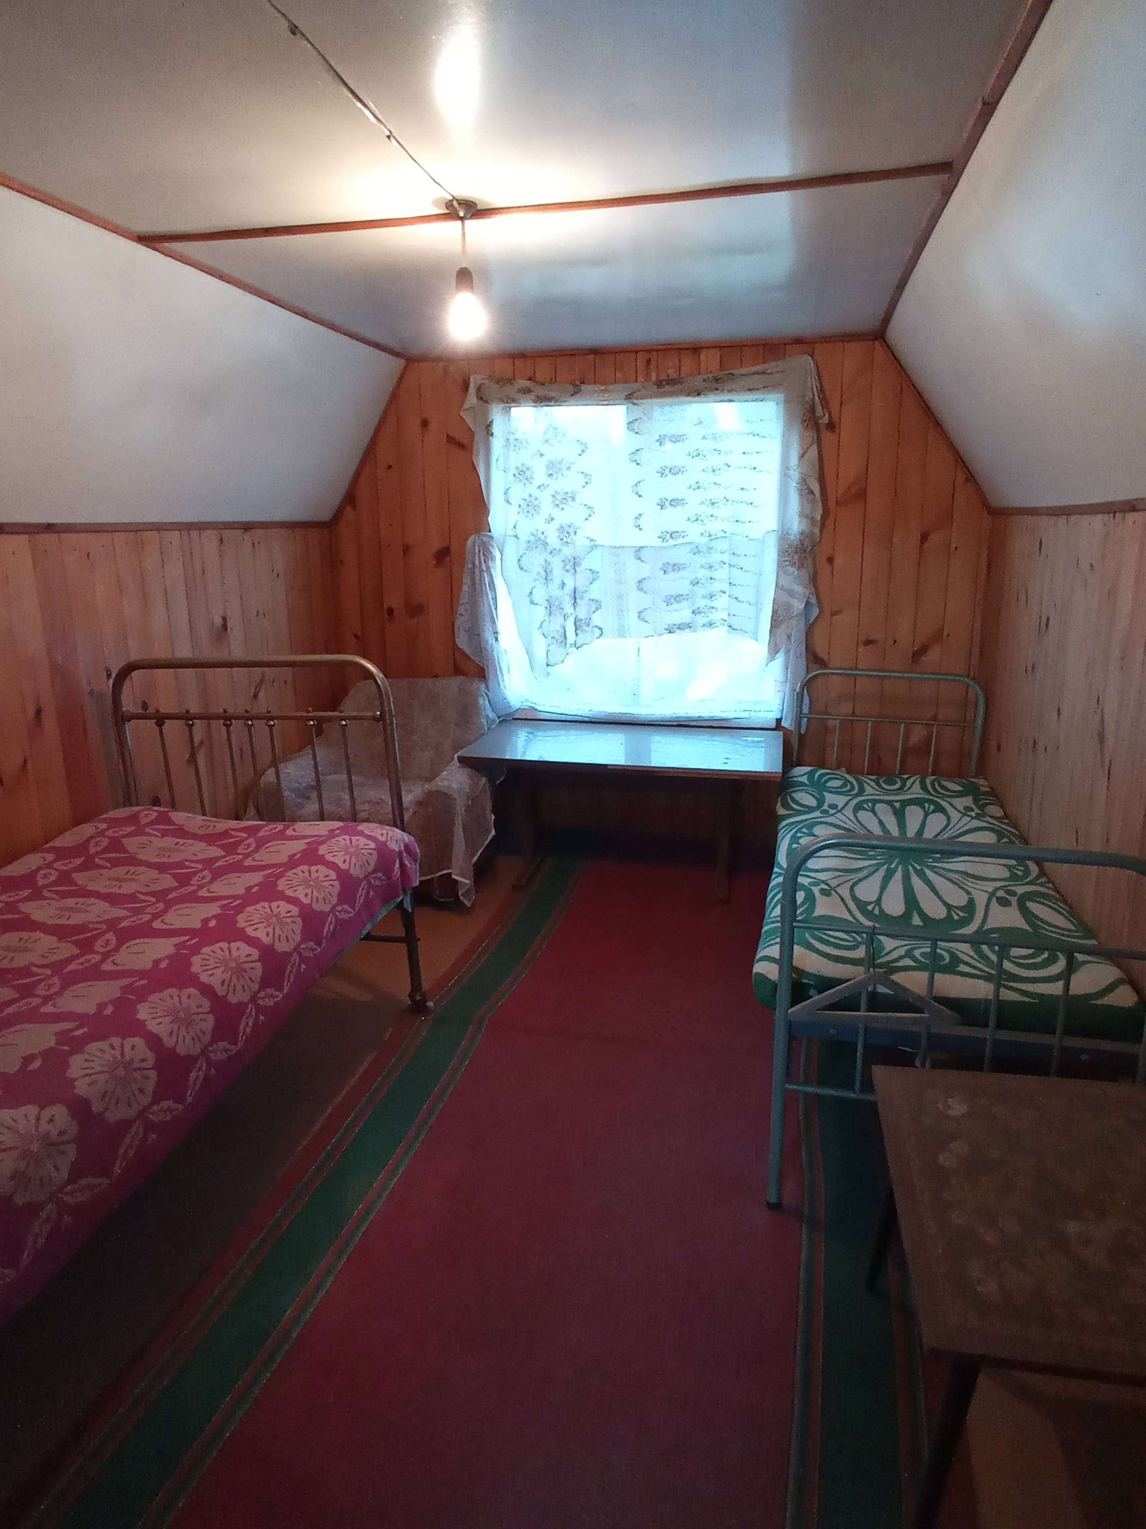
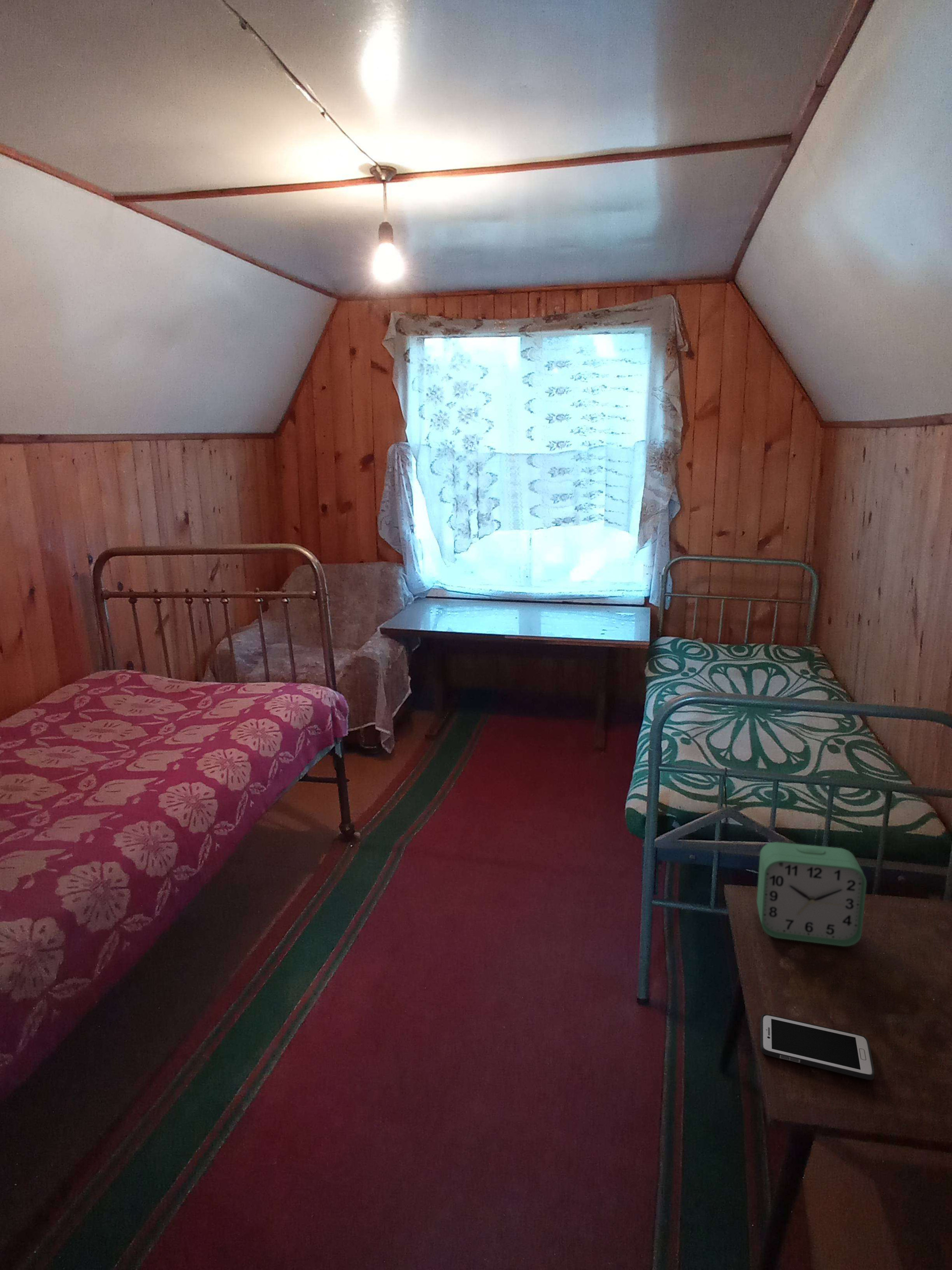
+ cell phone (815, 1045)
+ alarm clock (809, 892)
